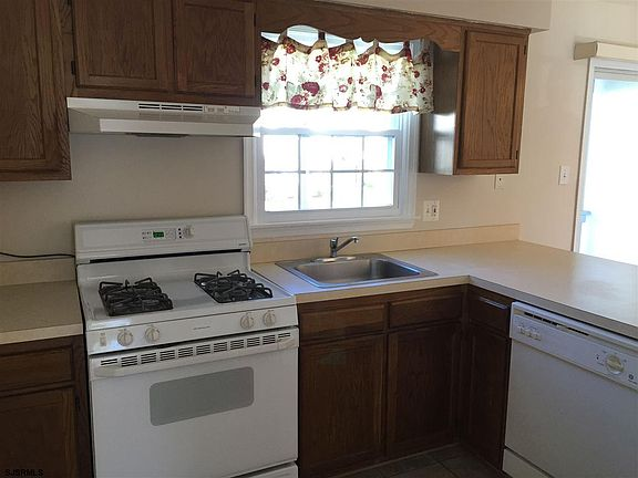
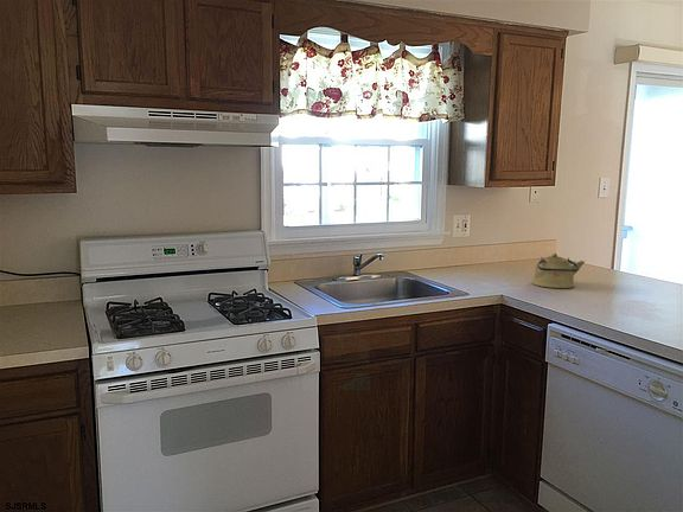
+ kettle (558, 268)
